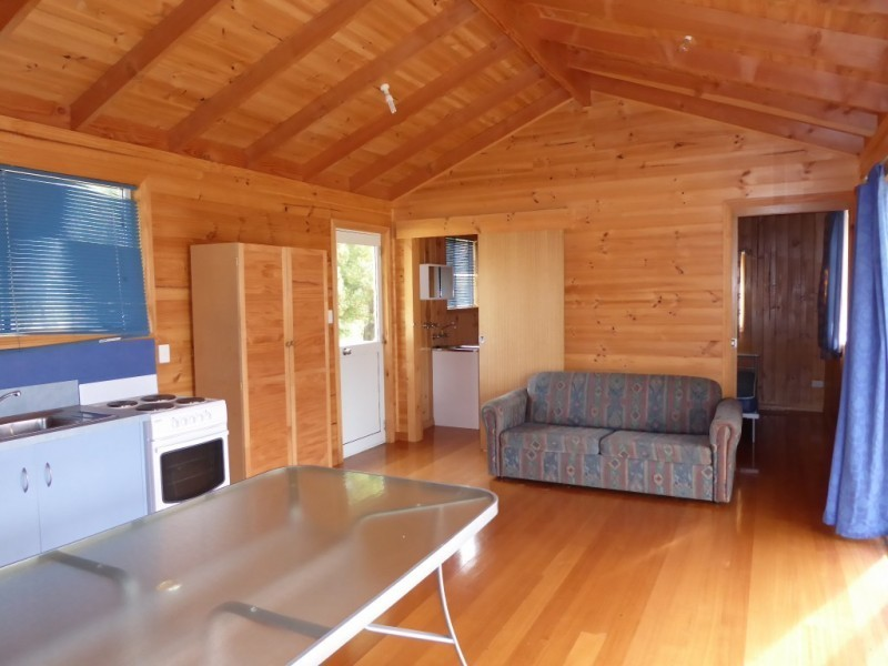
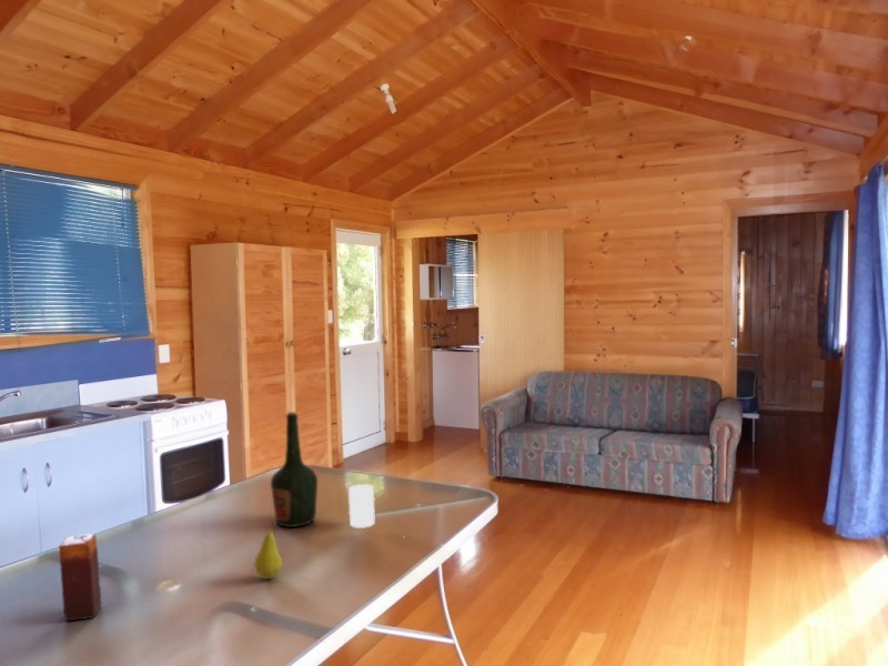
+ candle (80, 576)
+ bottle (293, 466)
+ cup (361, 505)
+ fruit (268, 551)
